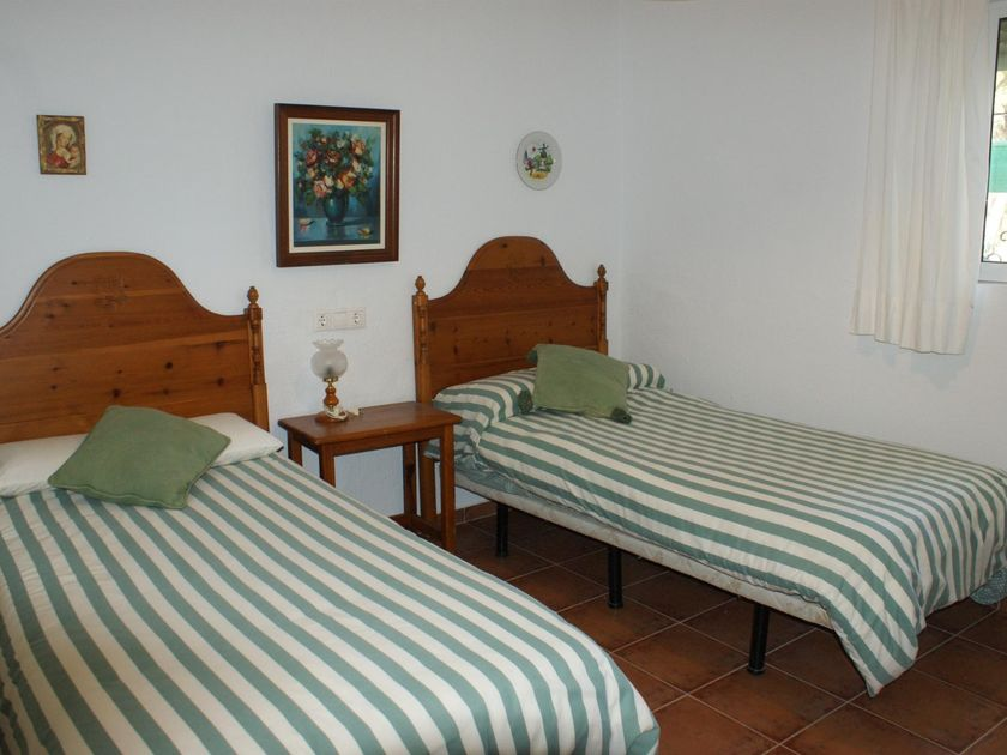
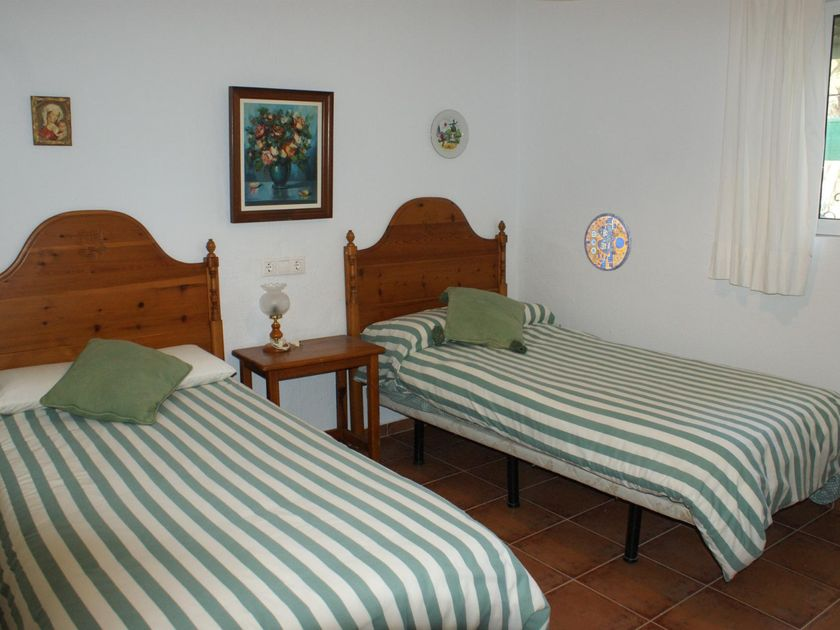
+ manhole cover (607, 242)
